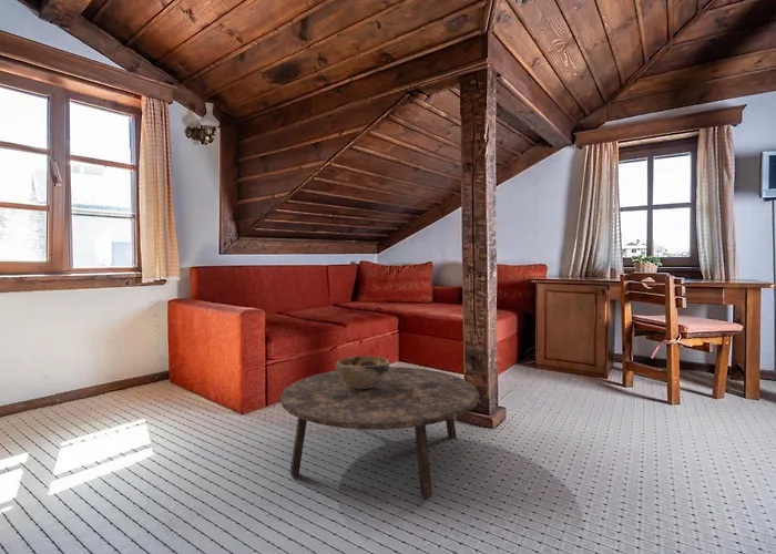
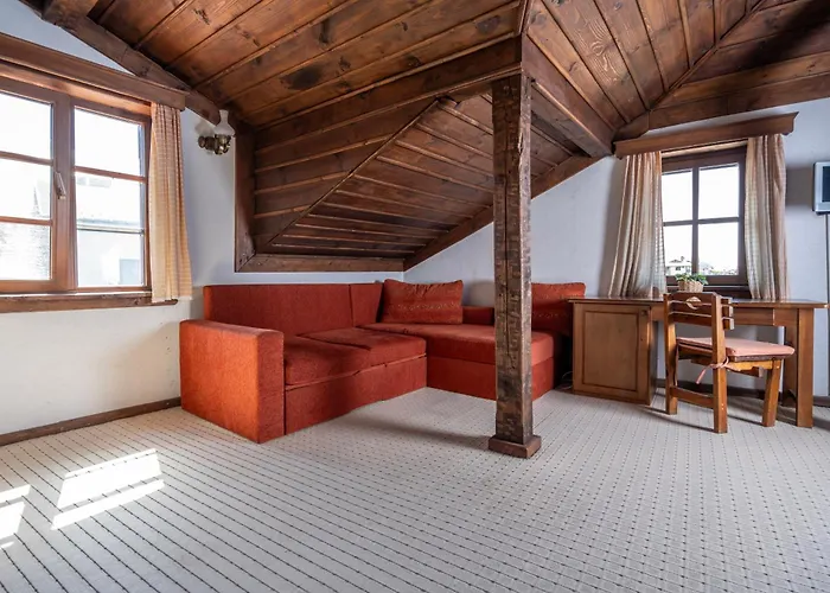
- decorative bowl (363, 372)
- coffee table (380, 421)
